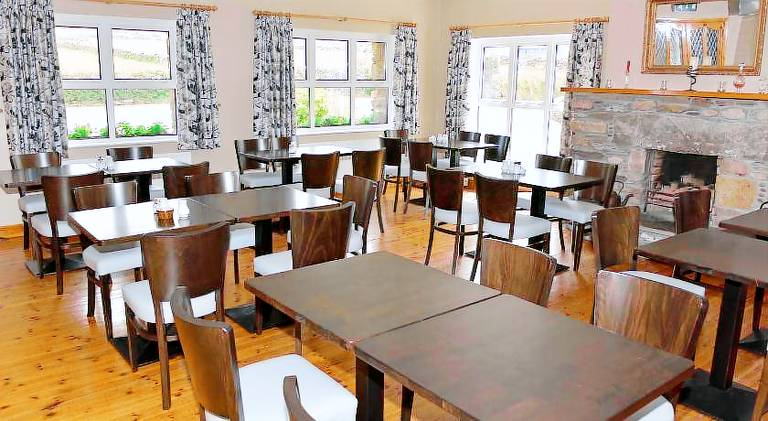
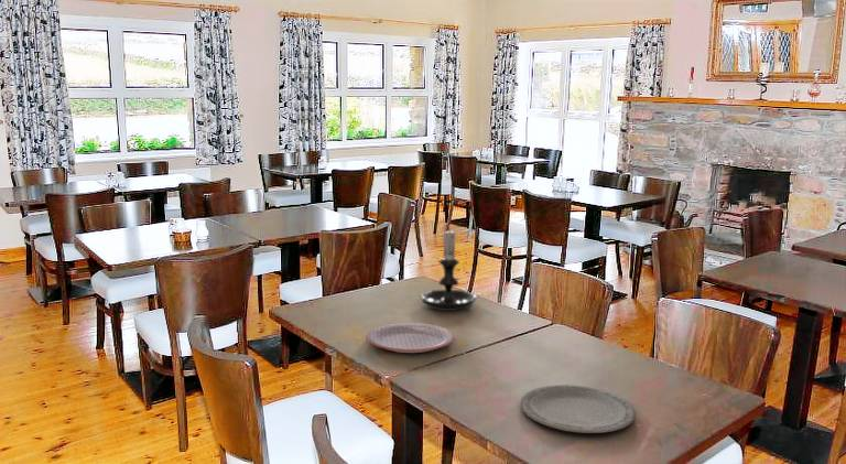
+ plate (410, 338)
+ plate (576, 409)
+ candle holder (449, 266)
